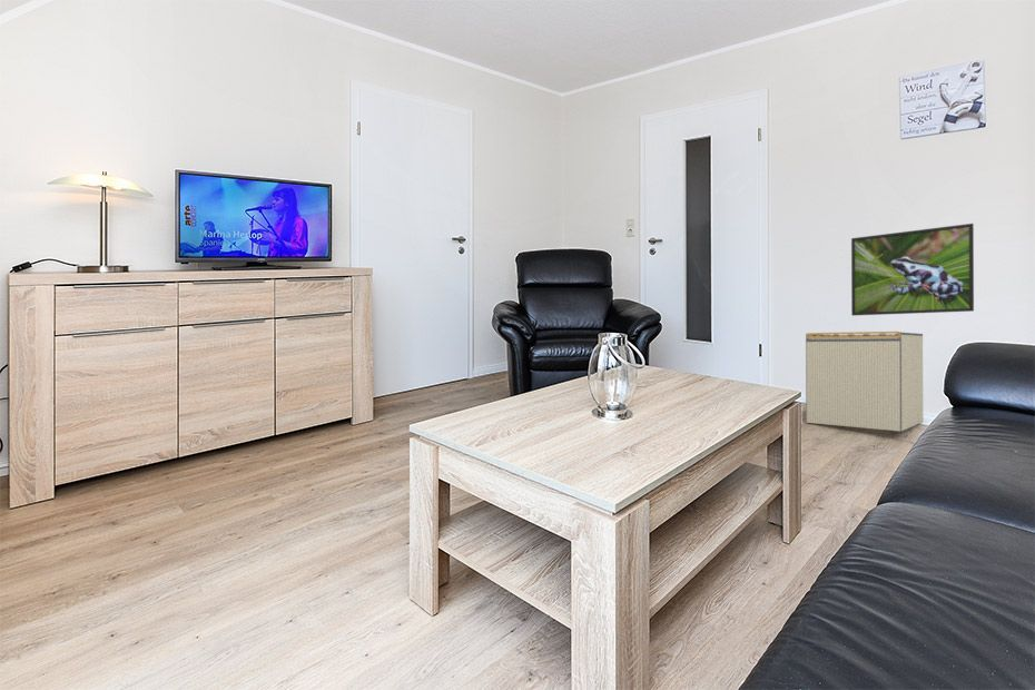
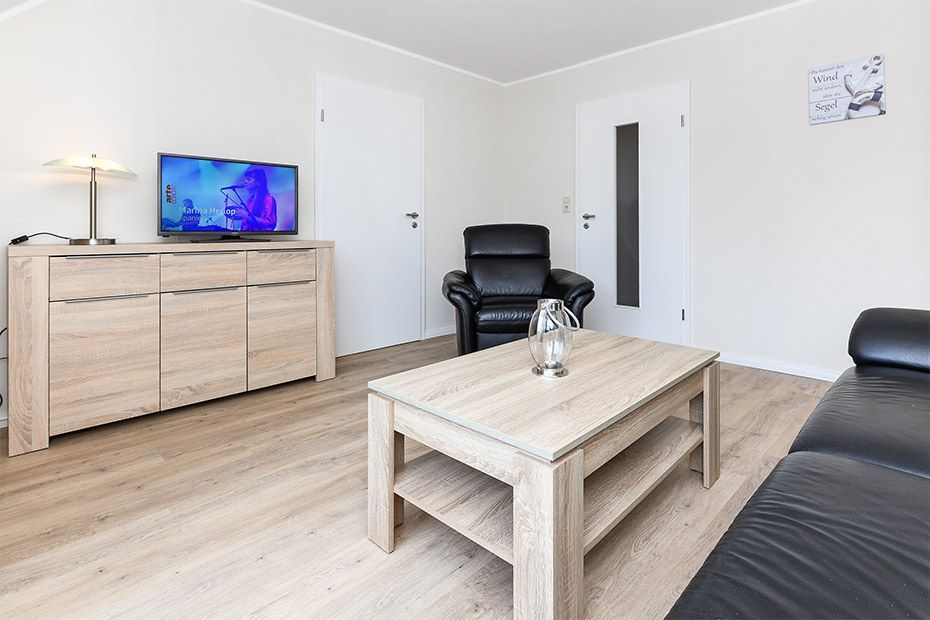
- storage bin (864, 377)
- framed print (908, 272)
